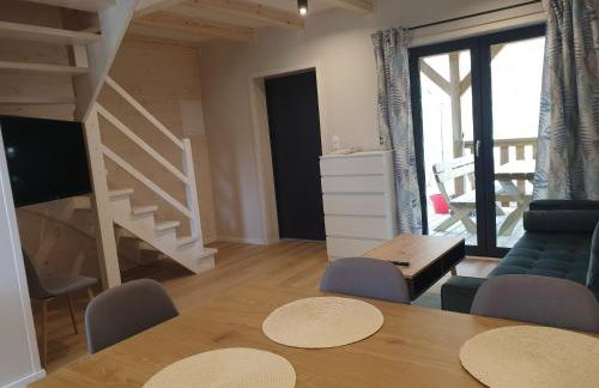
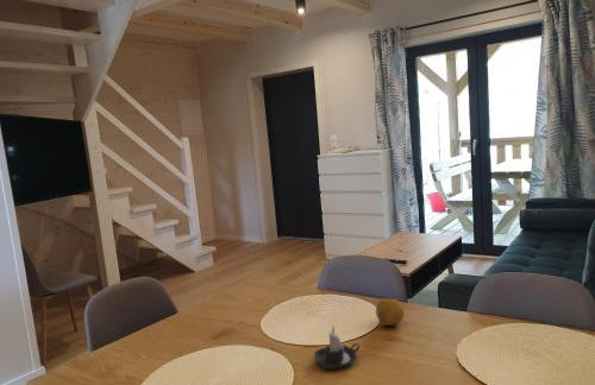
+ fruit (389, 311)
+ candle (337, 342)
